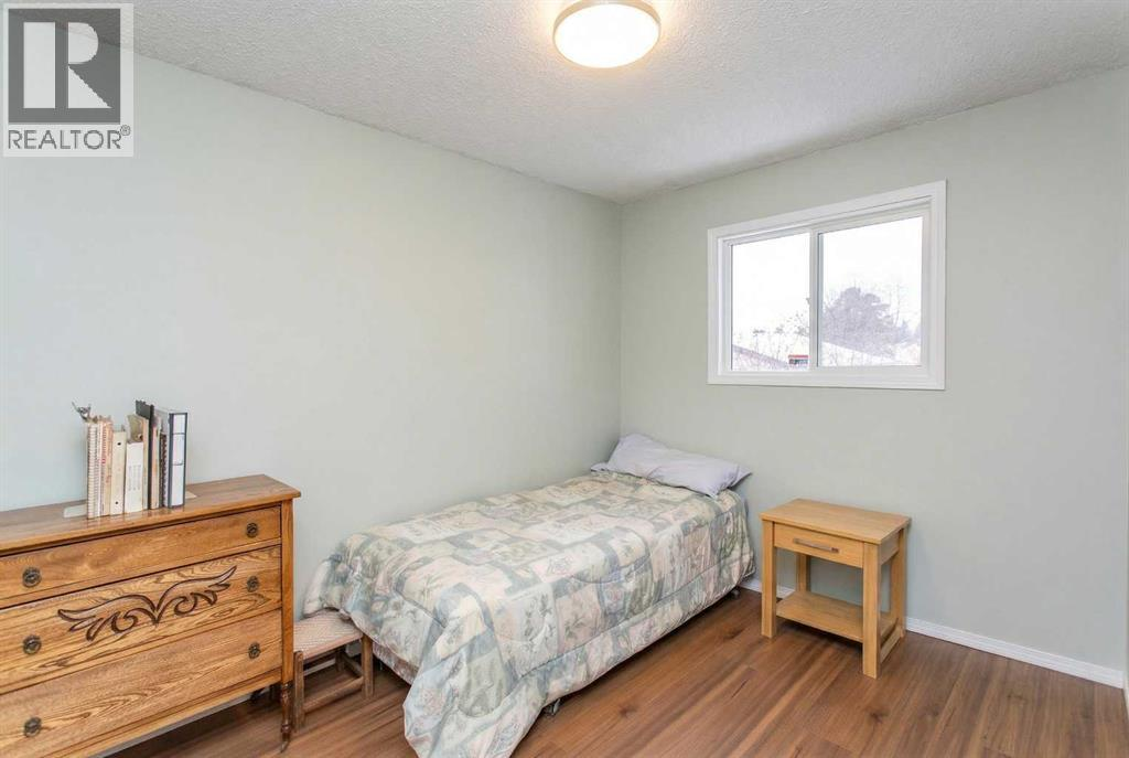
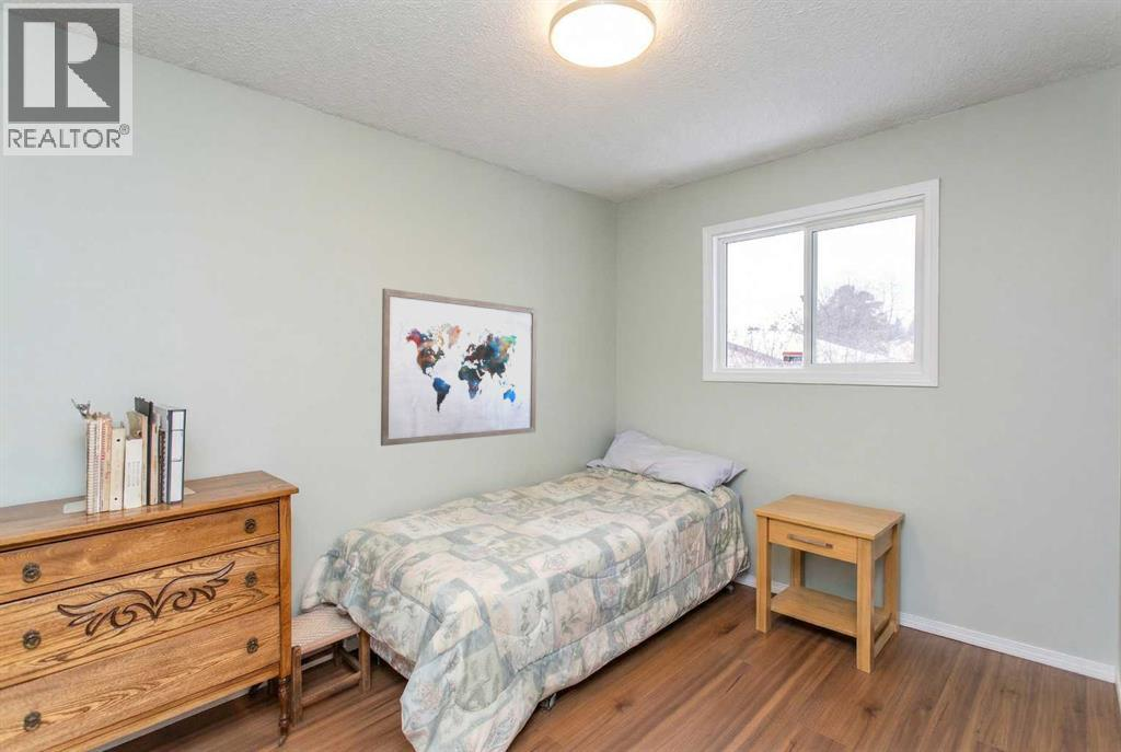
+ wall art (467, 369)
